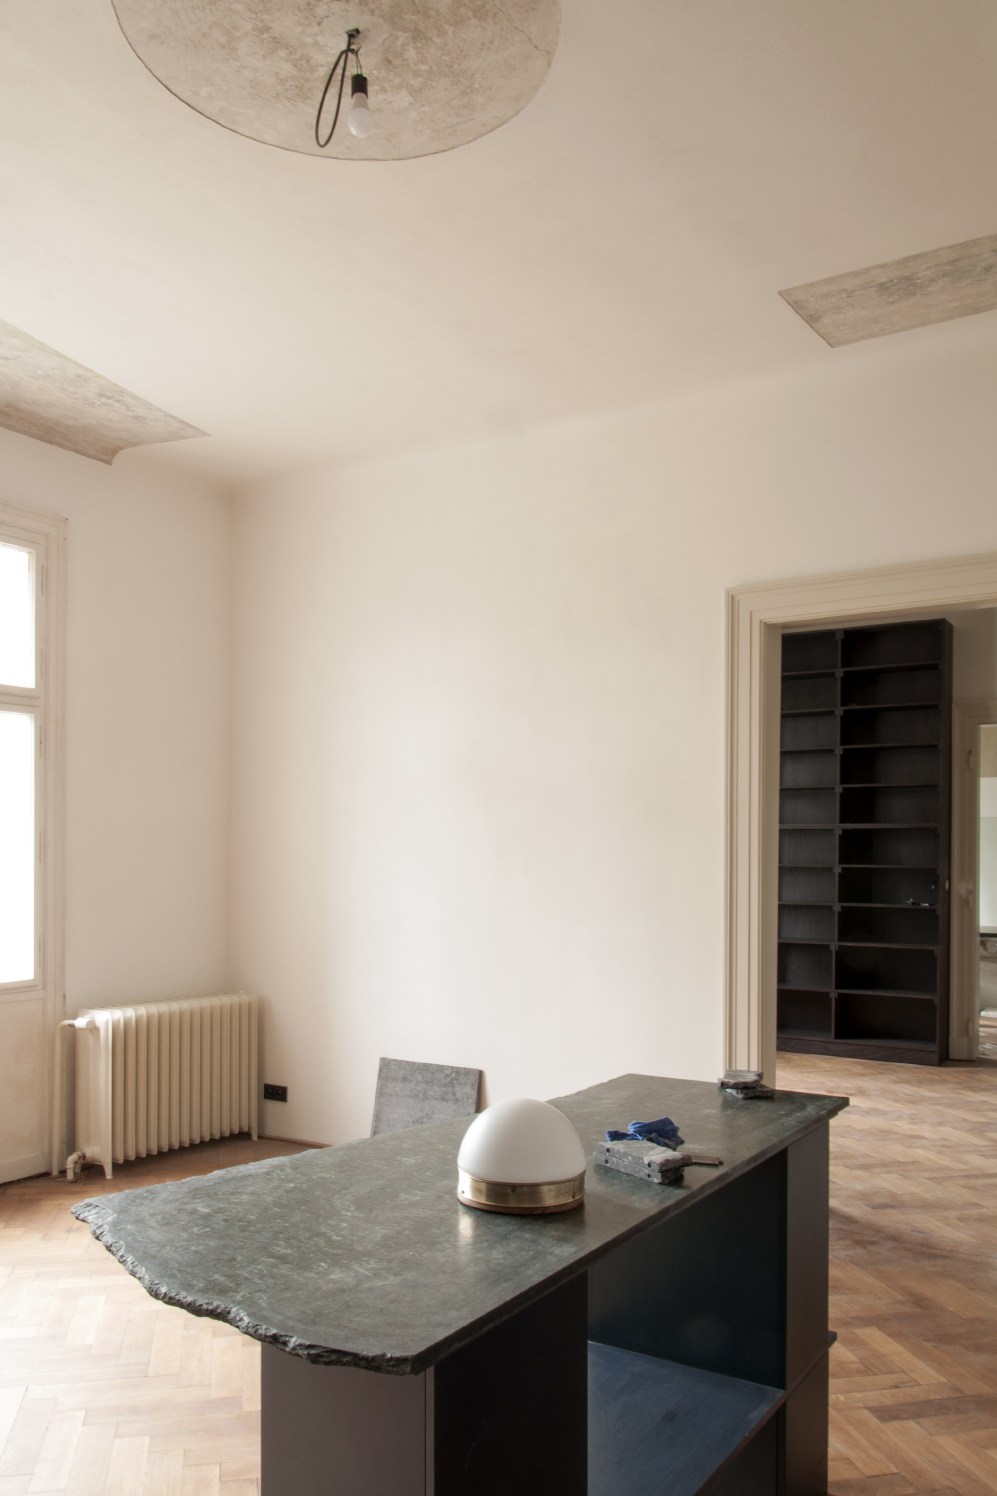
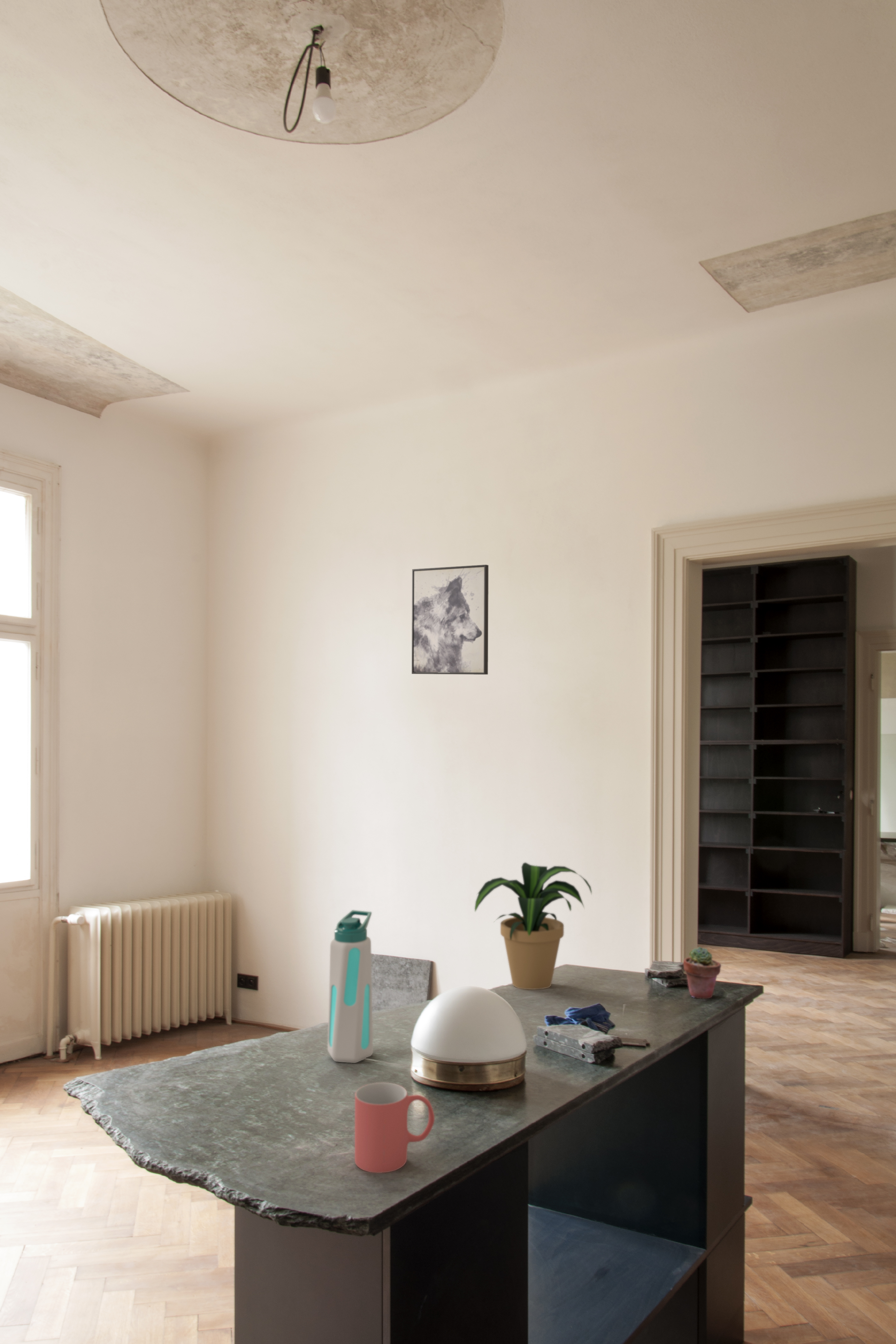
+ water bottle (351, 985)
+ potted succulent (701, 971)
+ mug (395, 1124)
+ wall art (449, 620)
+ potted plant (533, 926)
